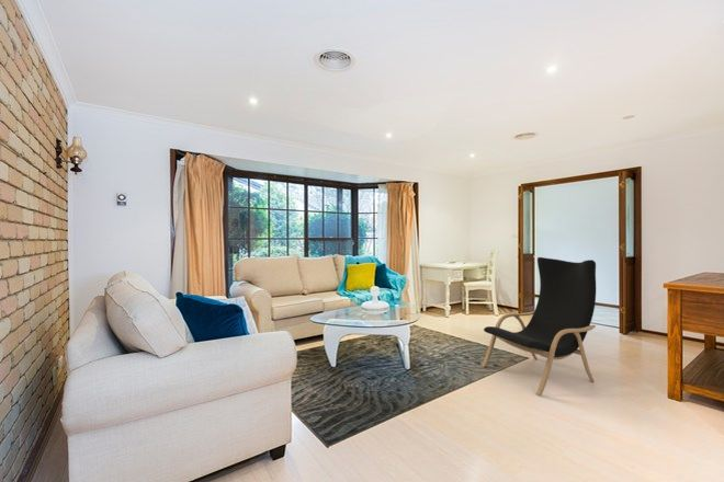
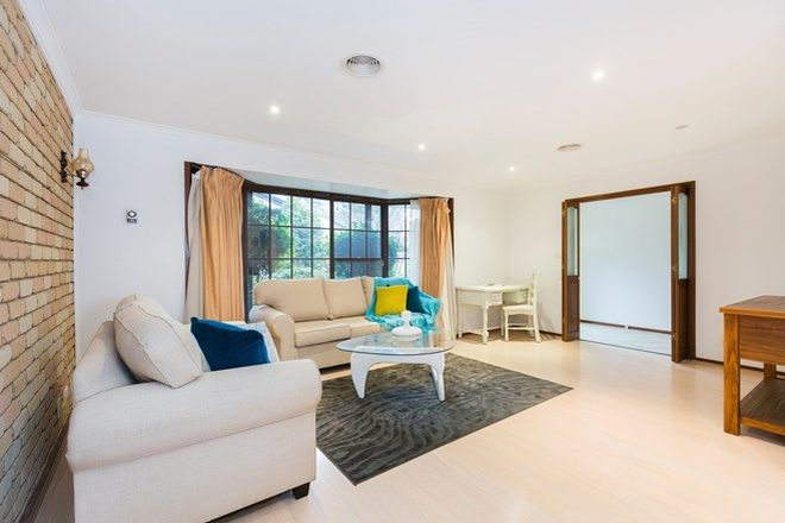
- lounge chair (543, 315)
